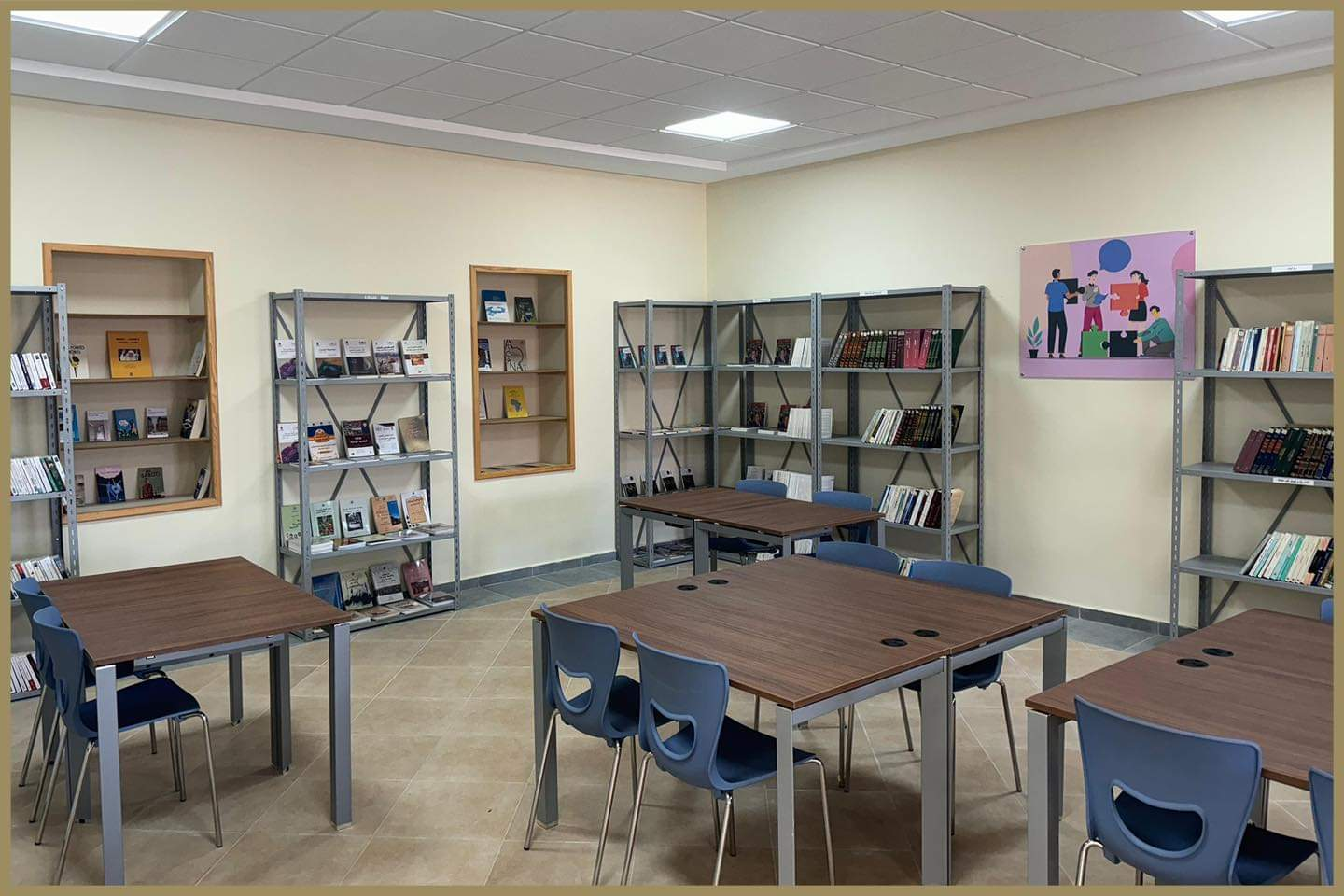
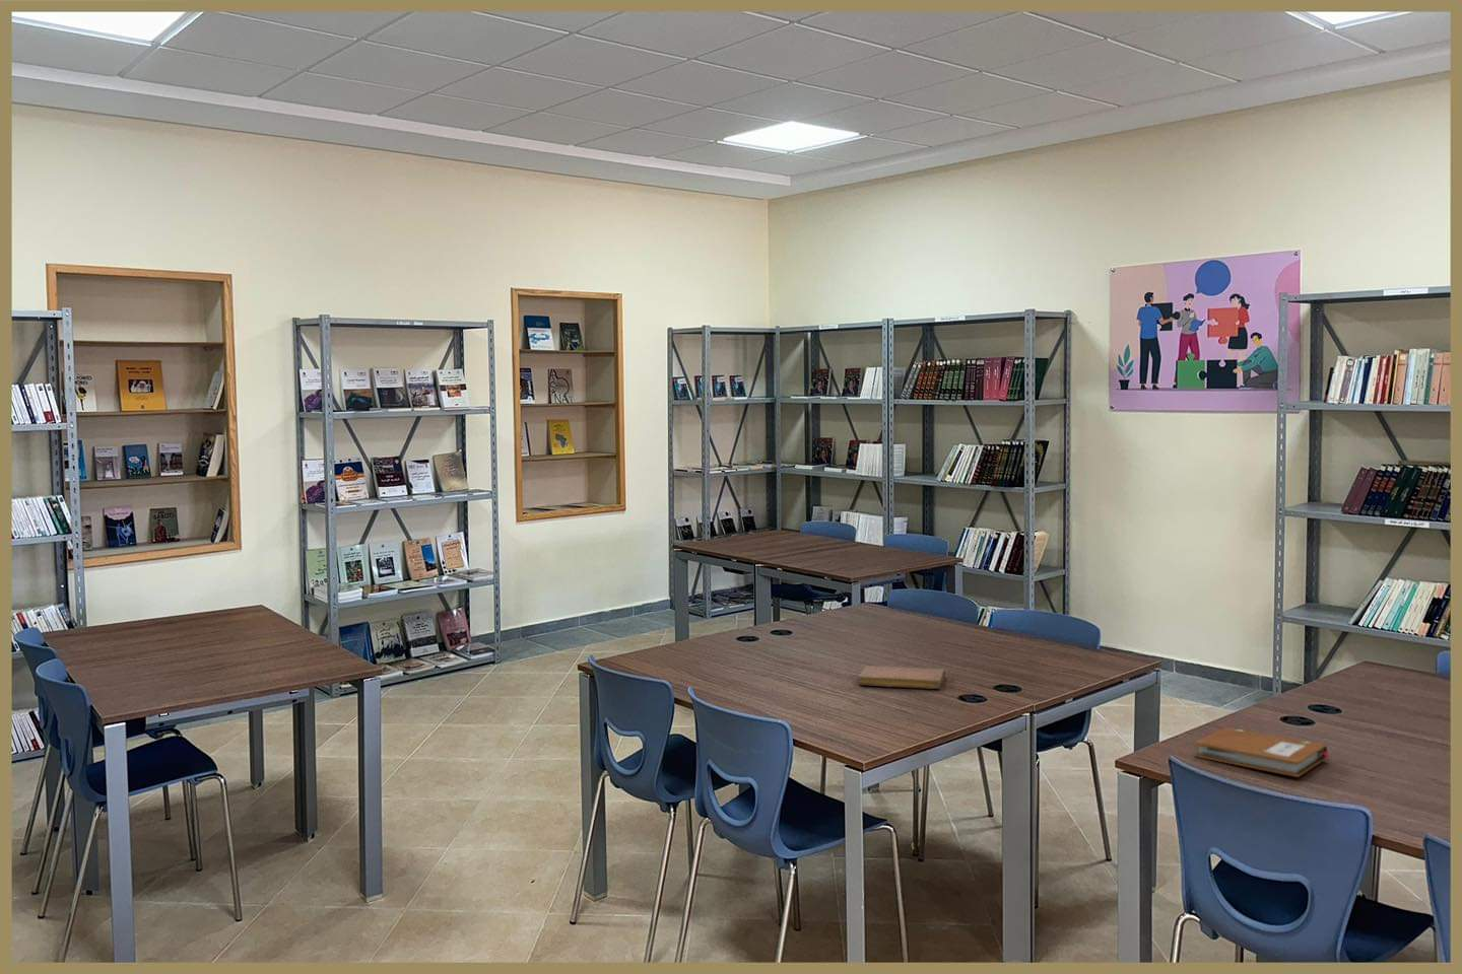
+ notebook (1263, 750)
+ notebook (902, 676)
